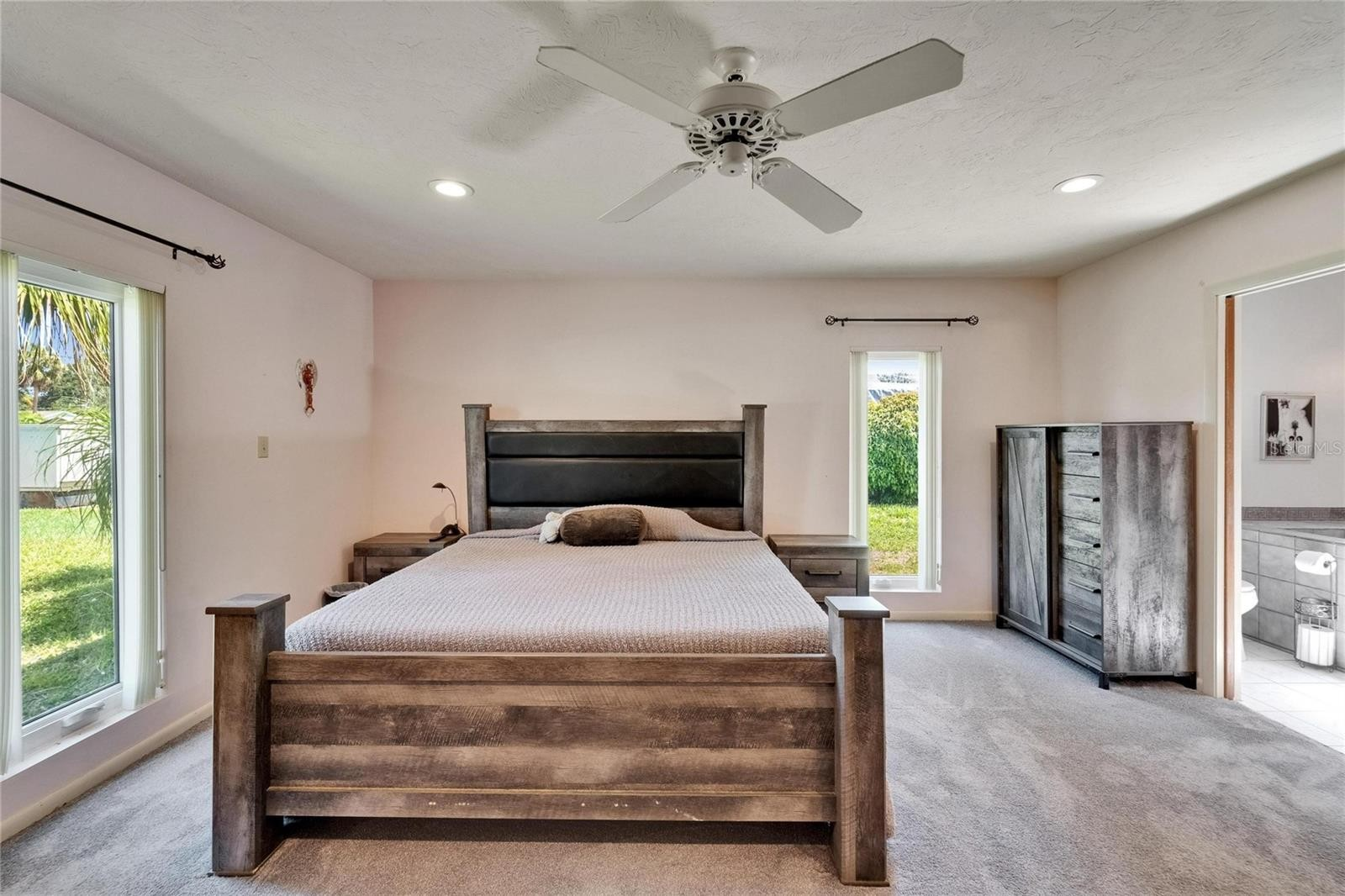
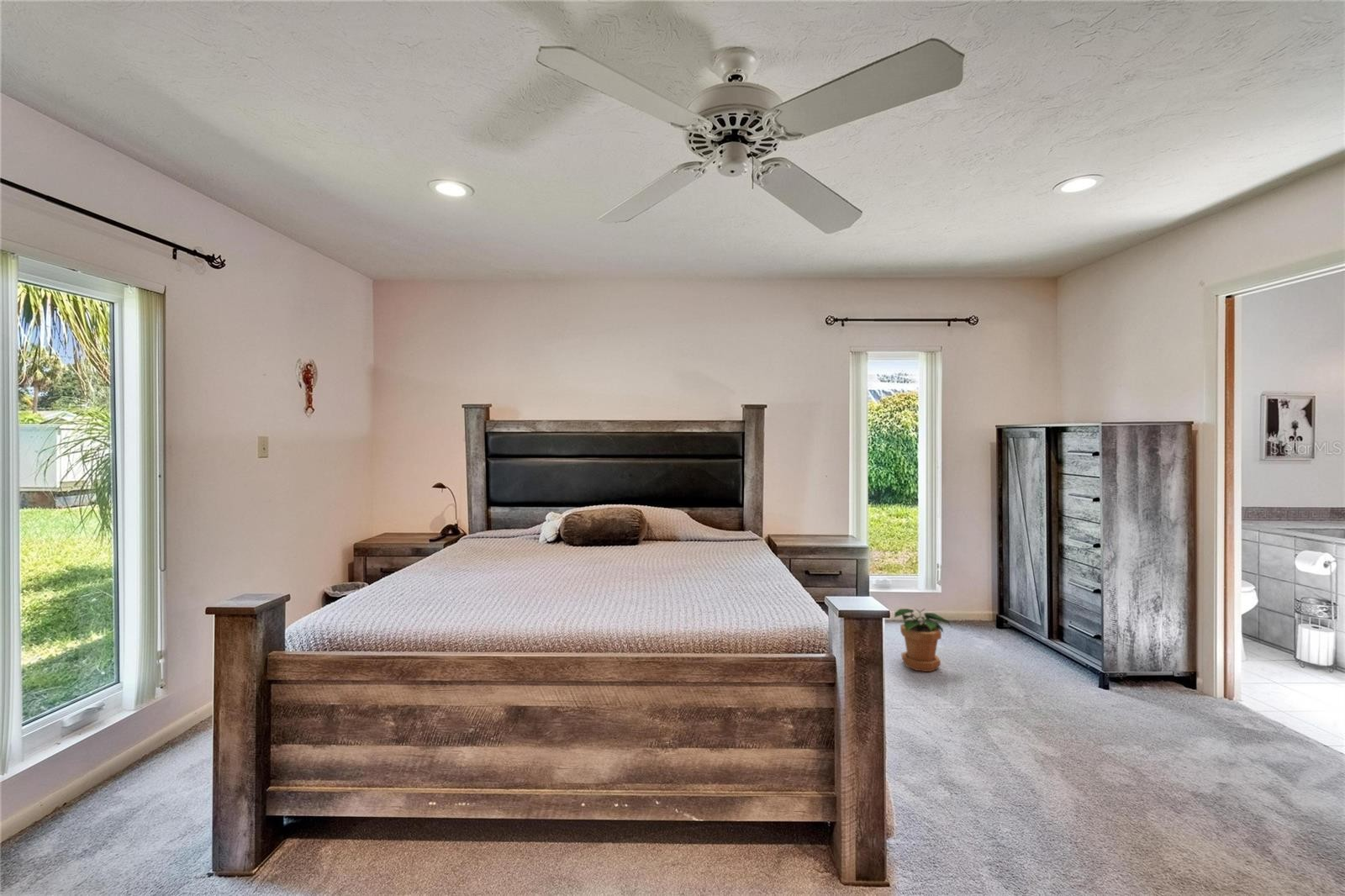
+ potted plant (926, 639)
